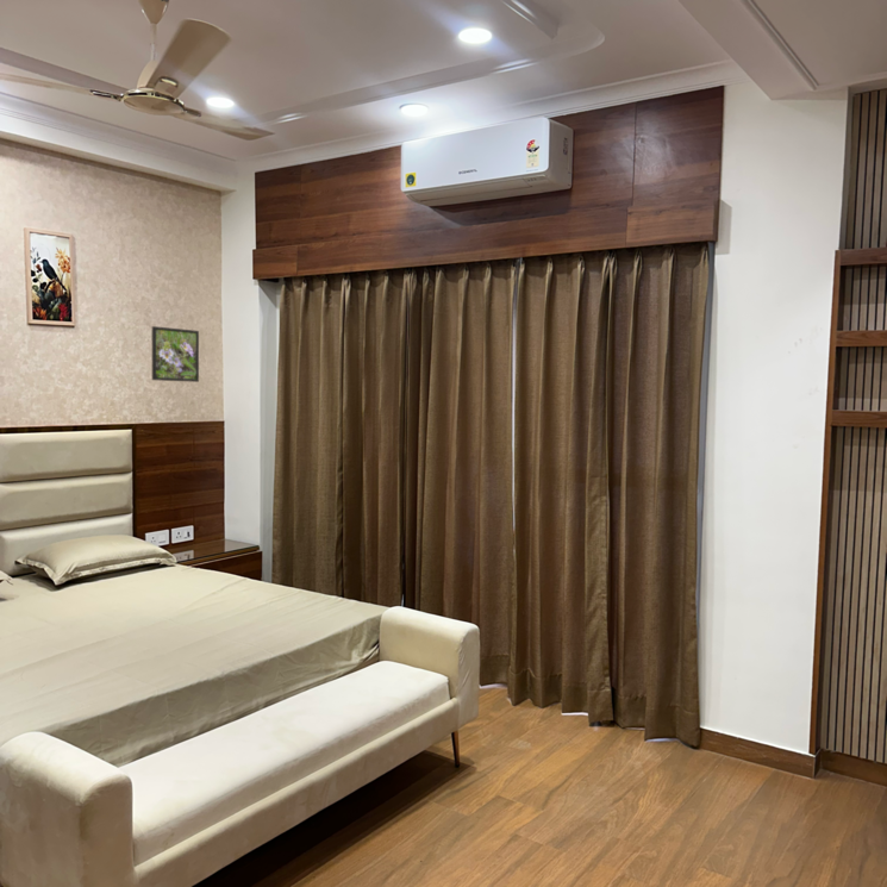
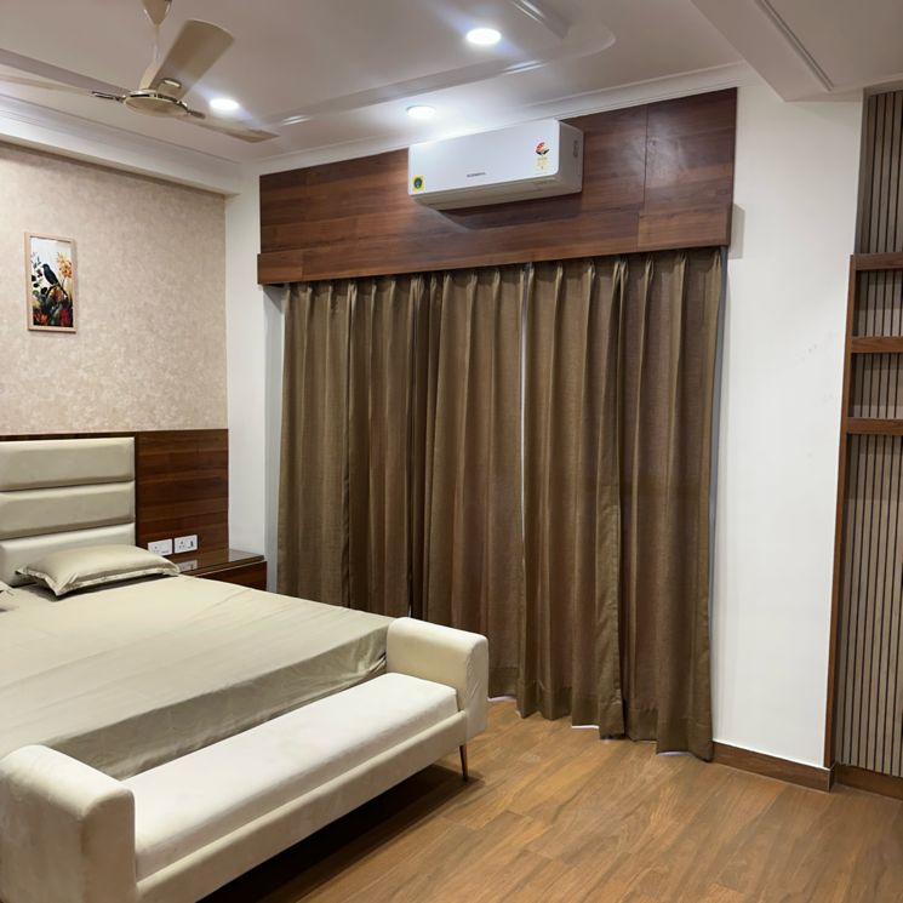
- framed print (175, 355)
